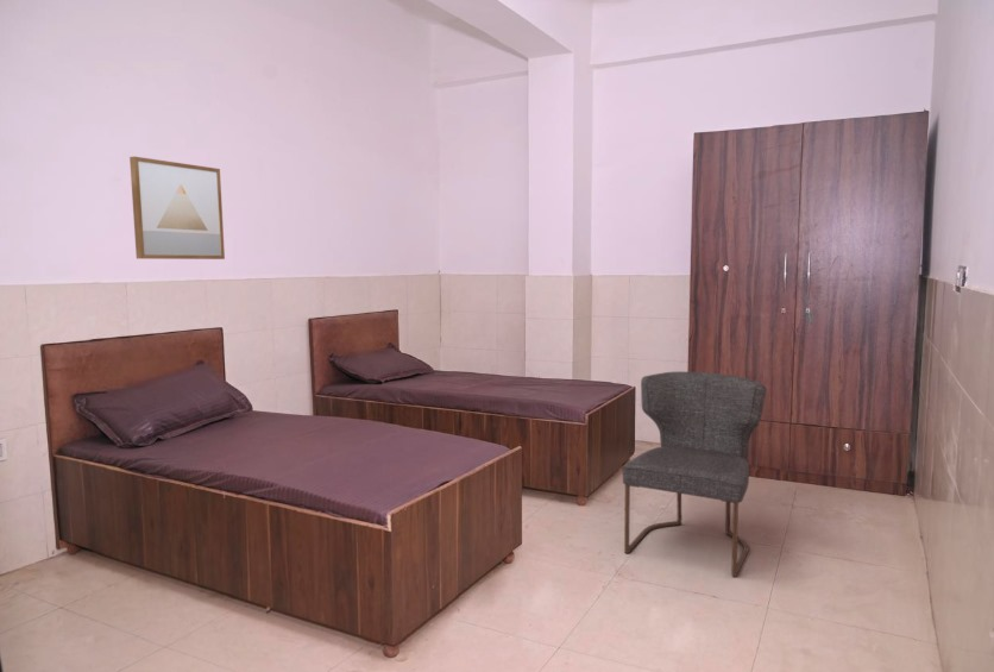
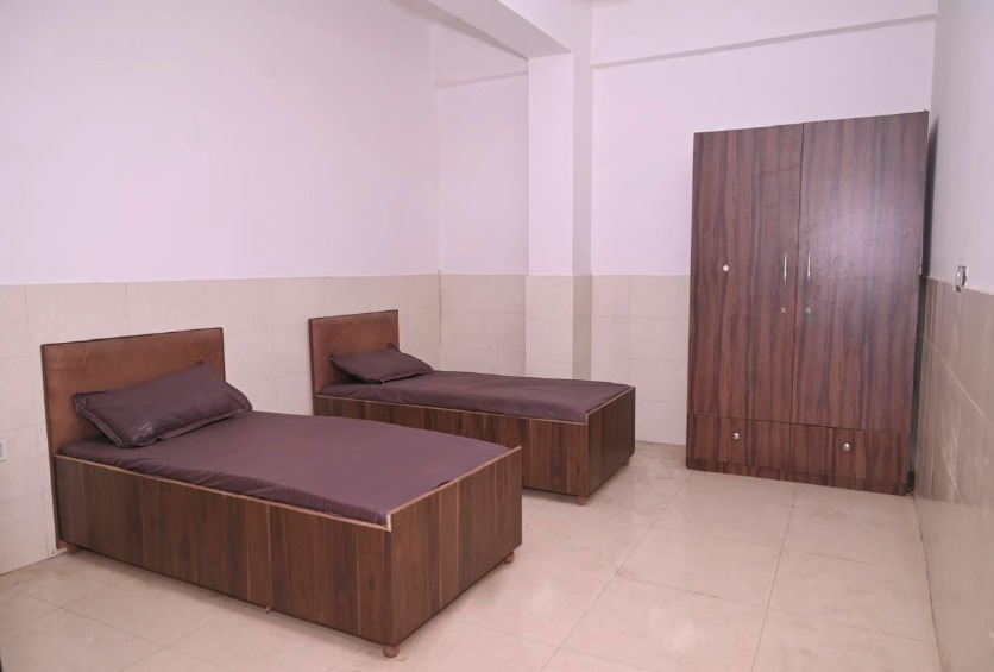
- chair (694, 461)
- wall art (180, 211)
